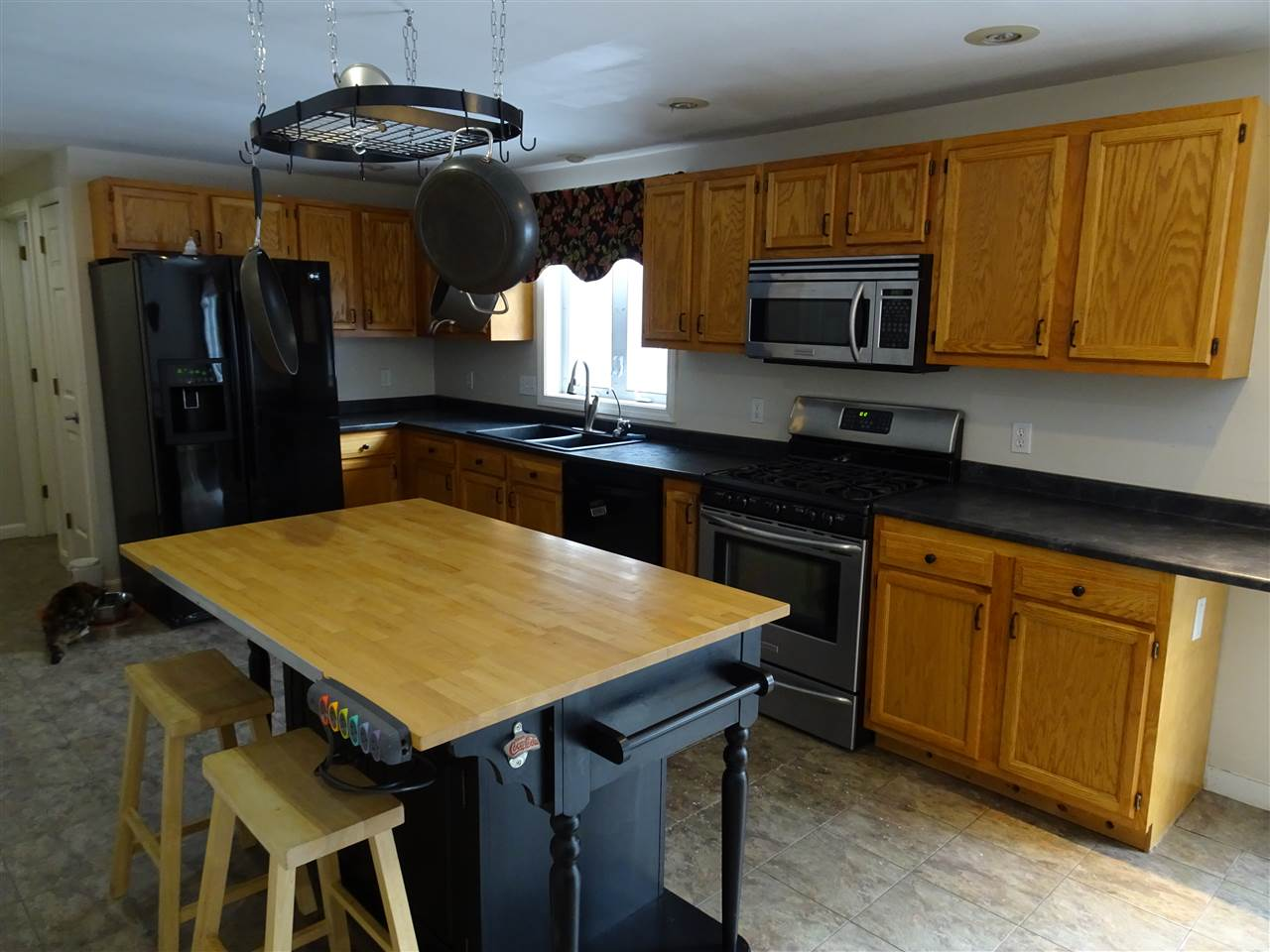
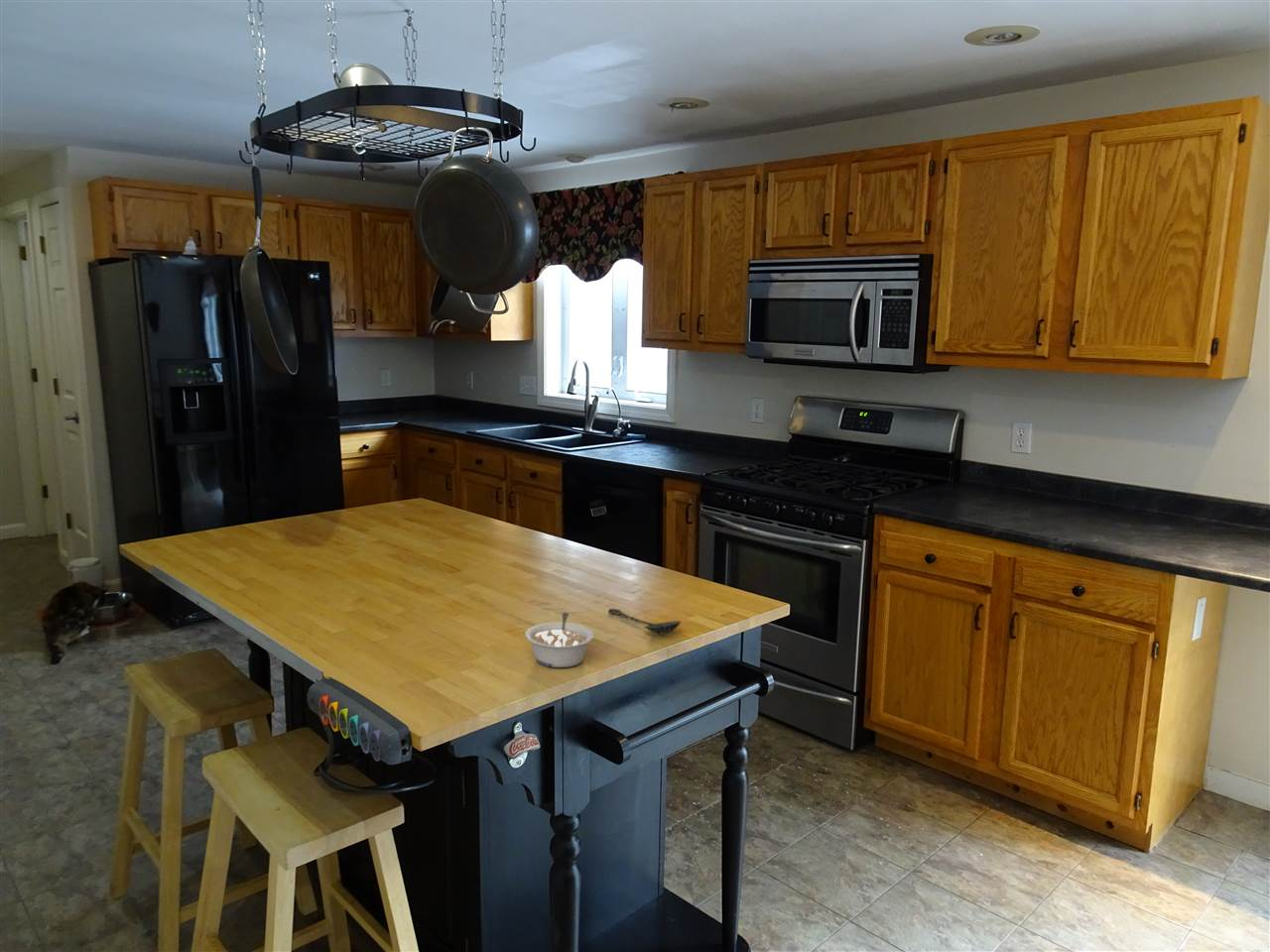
+ spoon (639, 620)
+ legume (558, 643)
